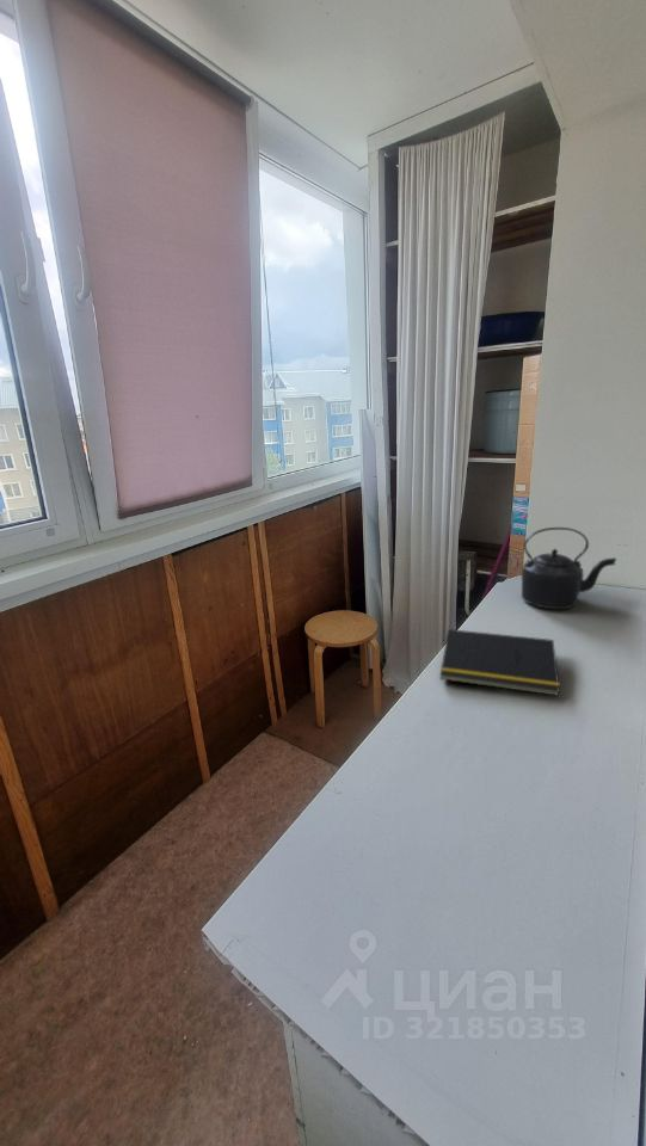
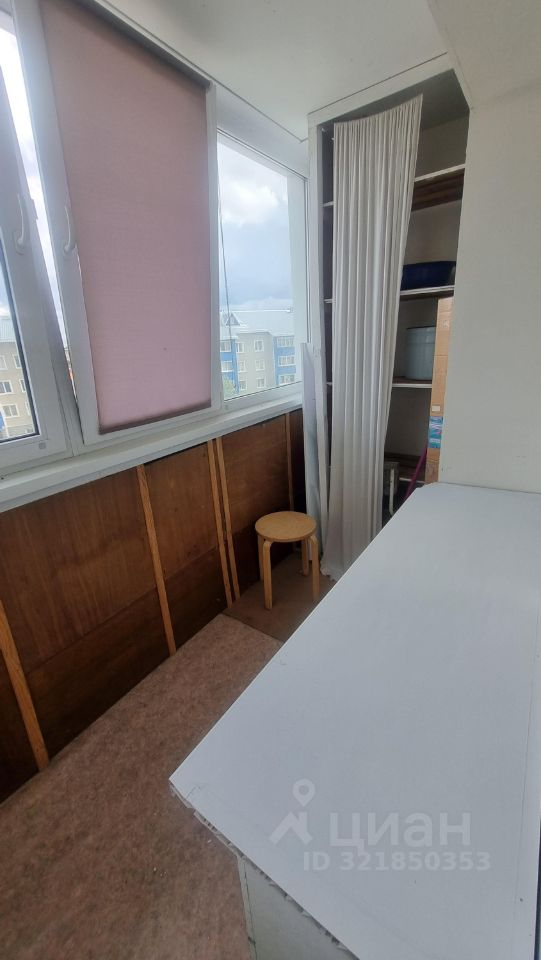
- kettle (567, 563)
- notepad (498, 659)
